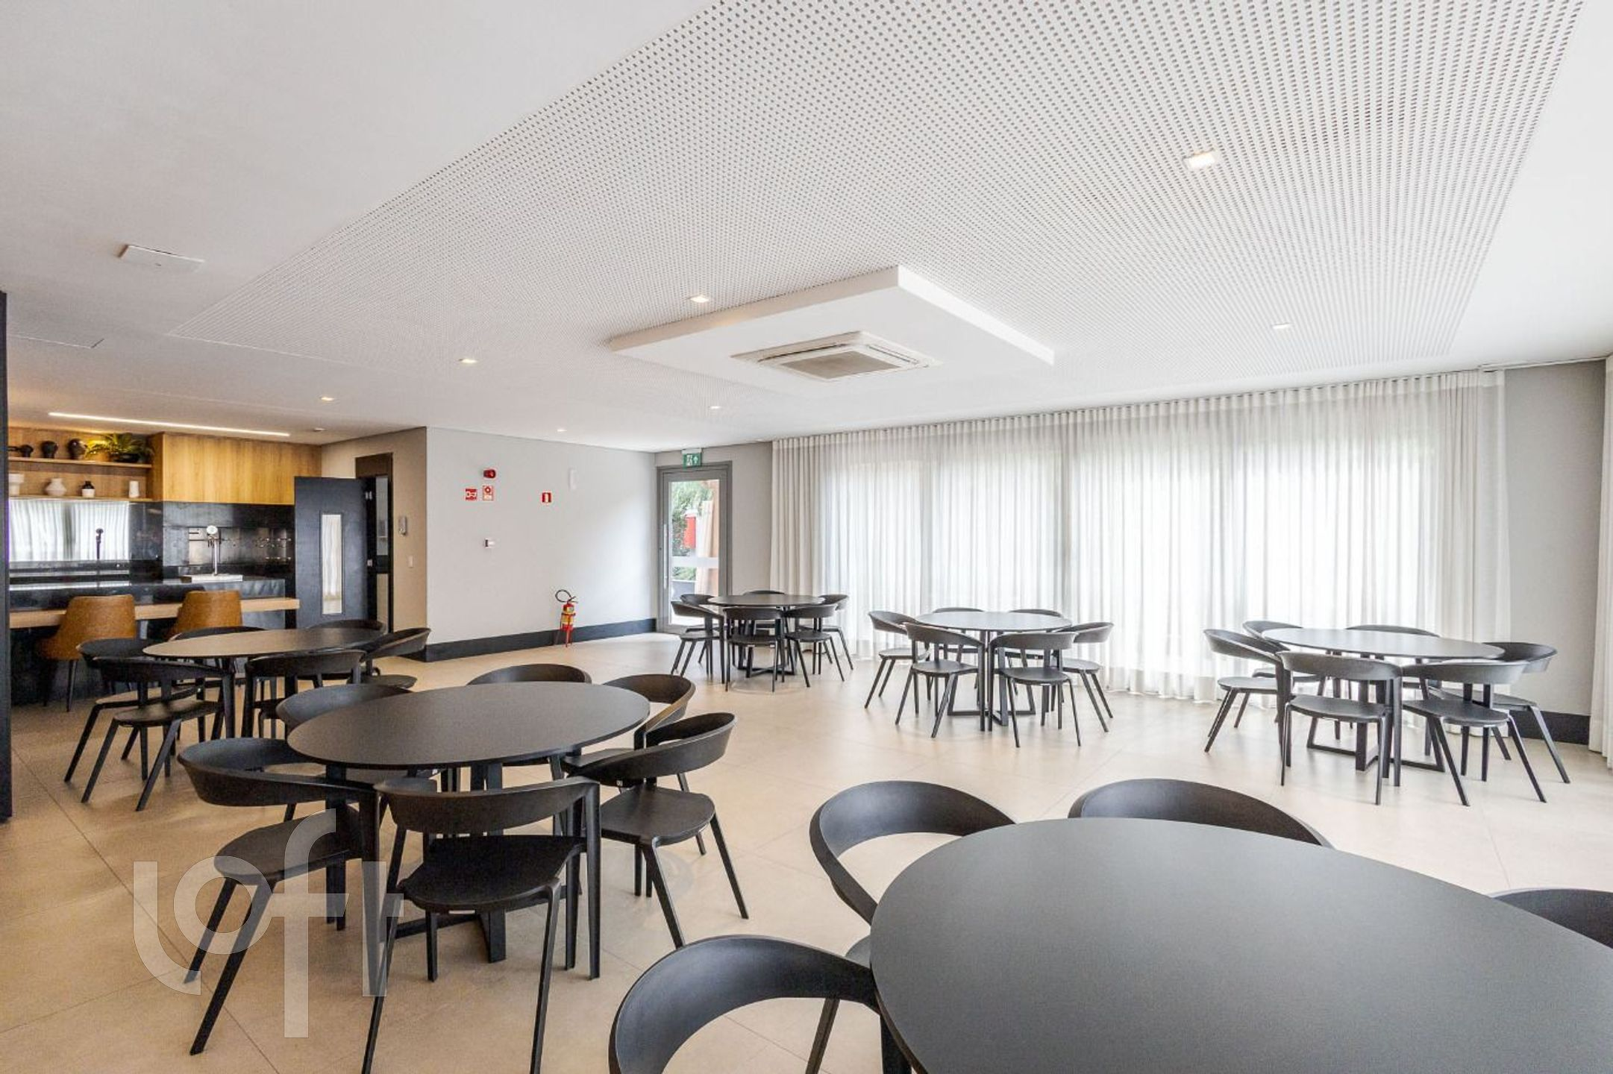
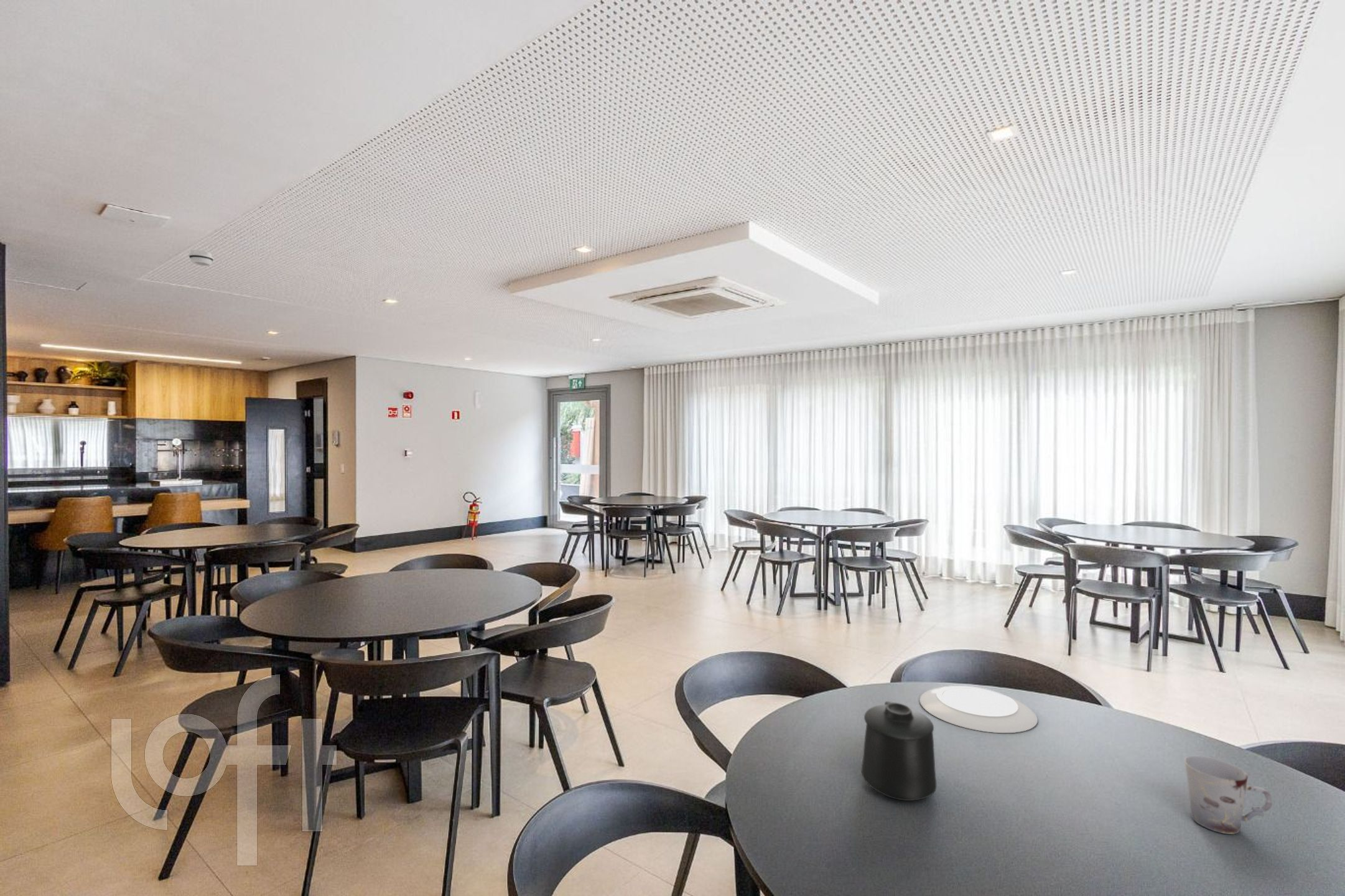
+ plate (976, 704)
+ mug (892, 742)
+ smoke detector (201, 258)
+ cup (1227, 798)
